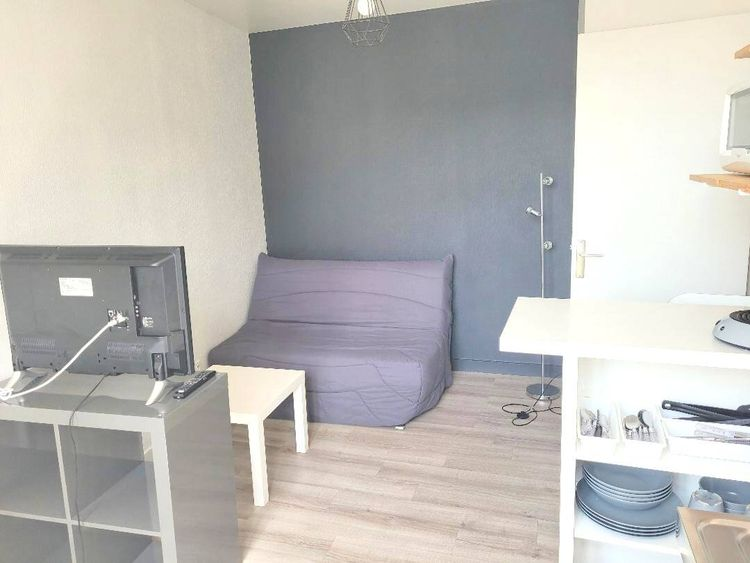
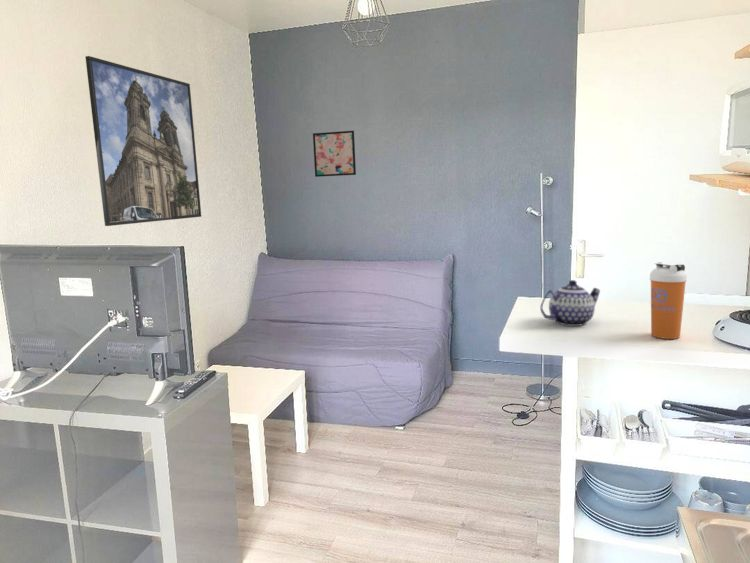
+ shaker bottle (667, 299)
+ wall art (334, 154)
+ teapot (570, 301)
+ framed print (151, 147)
